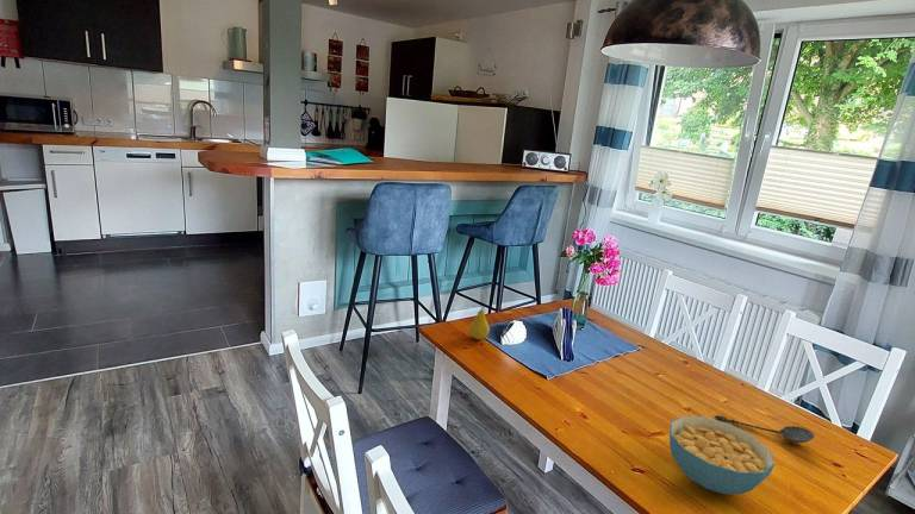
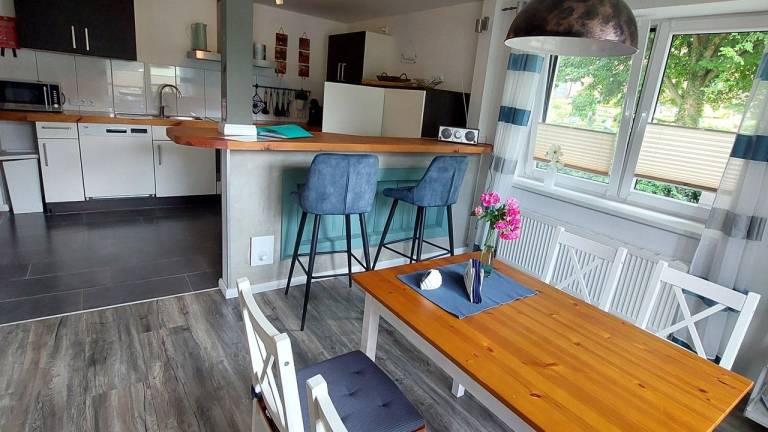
- fruit (480, 320)
- cereal bowl (714, 462)
- spoon (760, 427)
